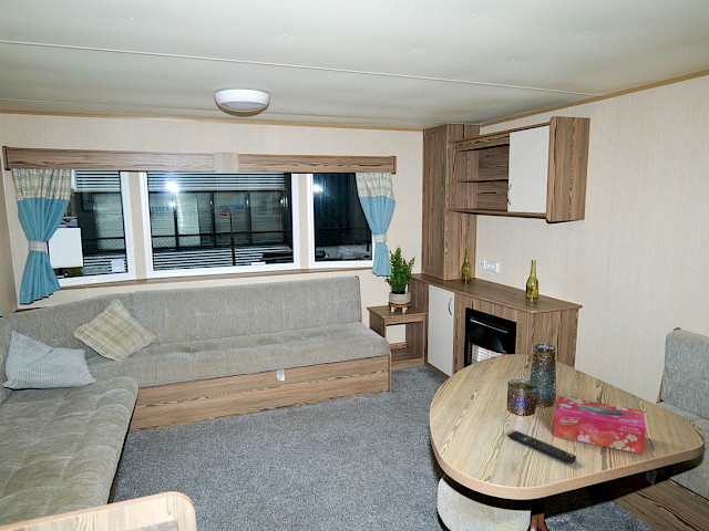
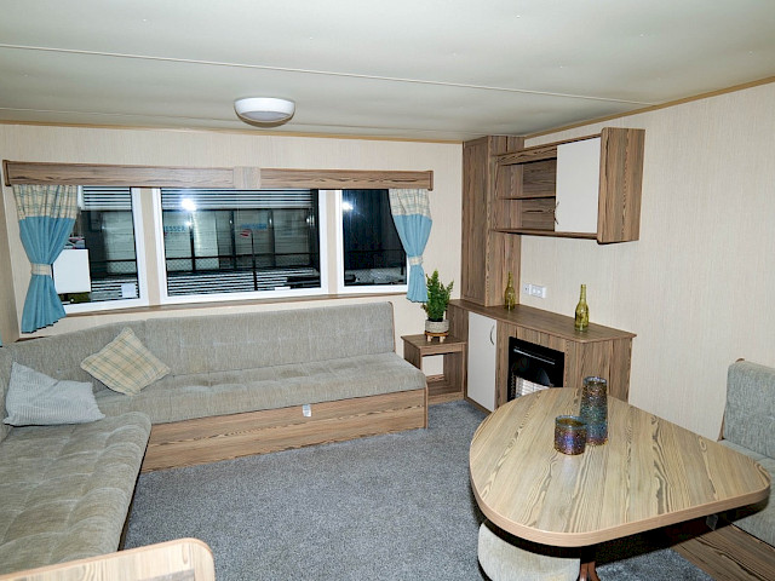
- remote control (541, 447)
- tissue box (598, 423)
